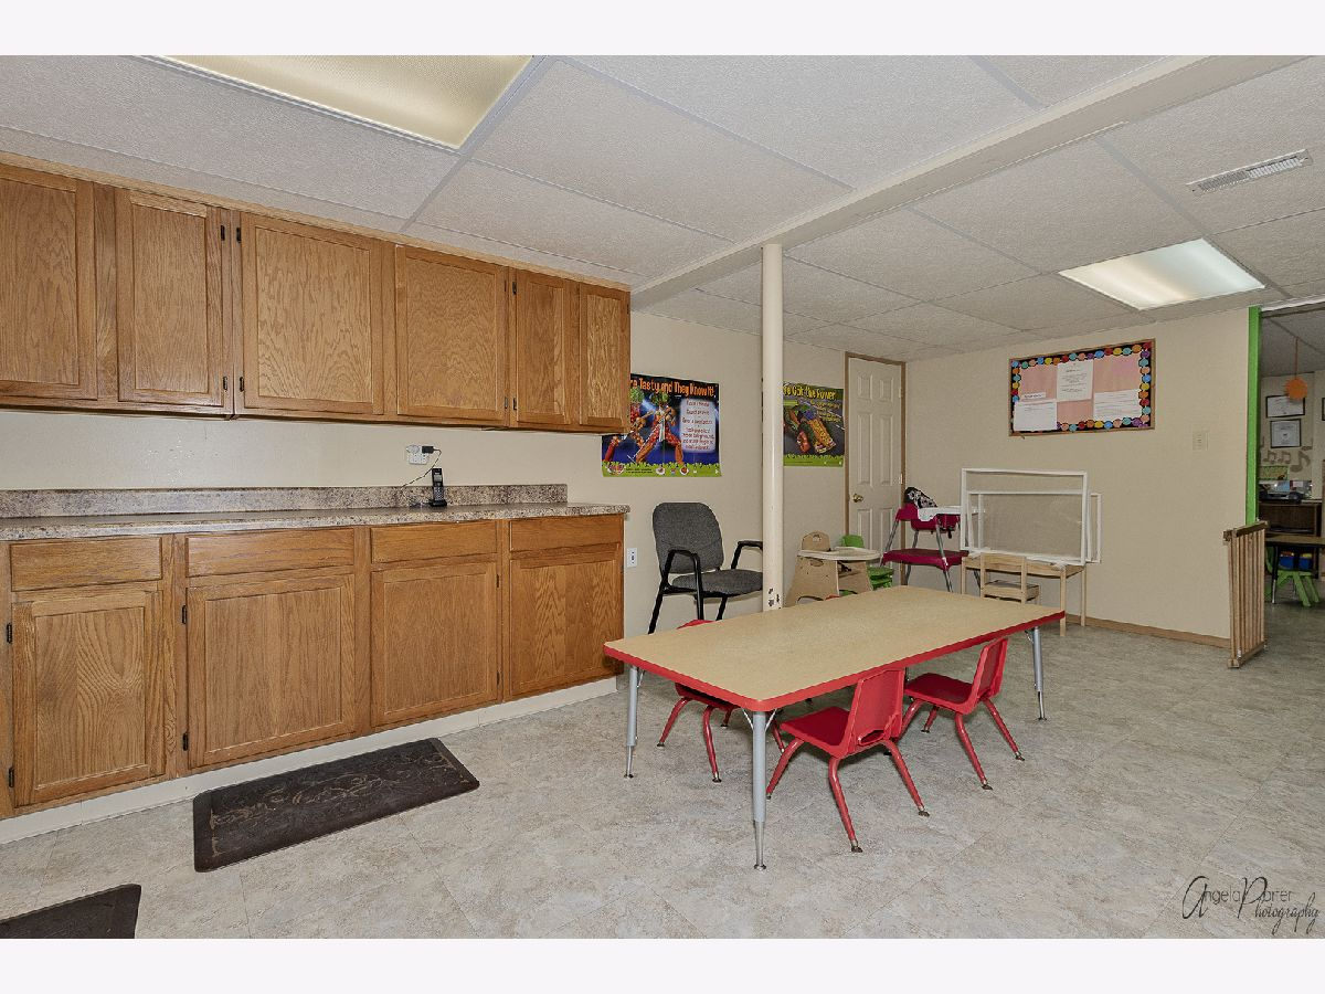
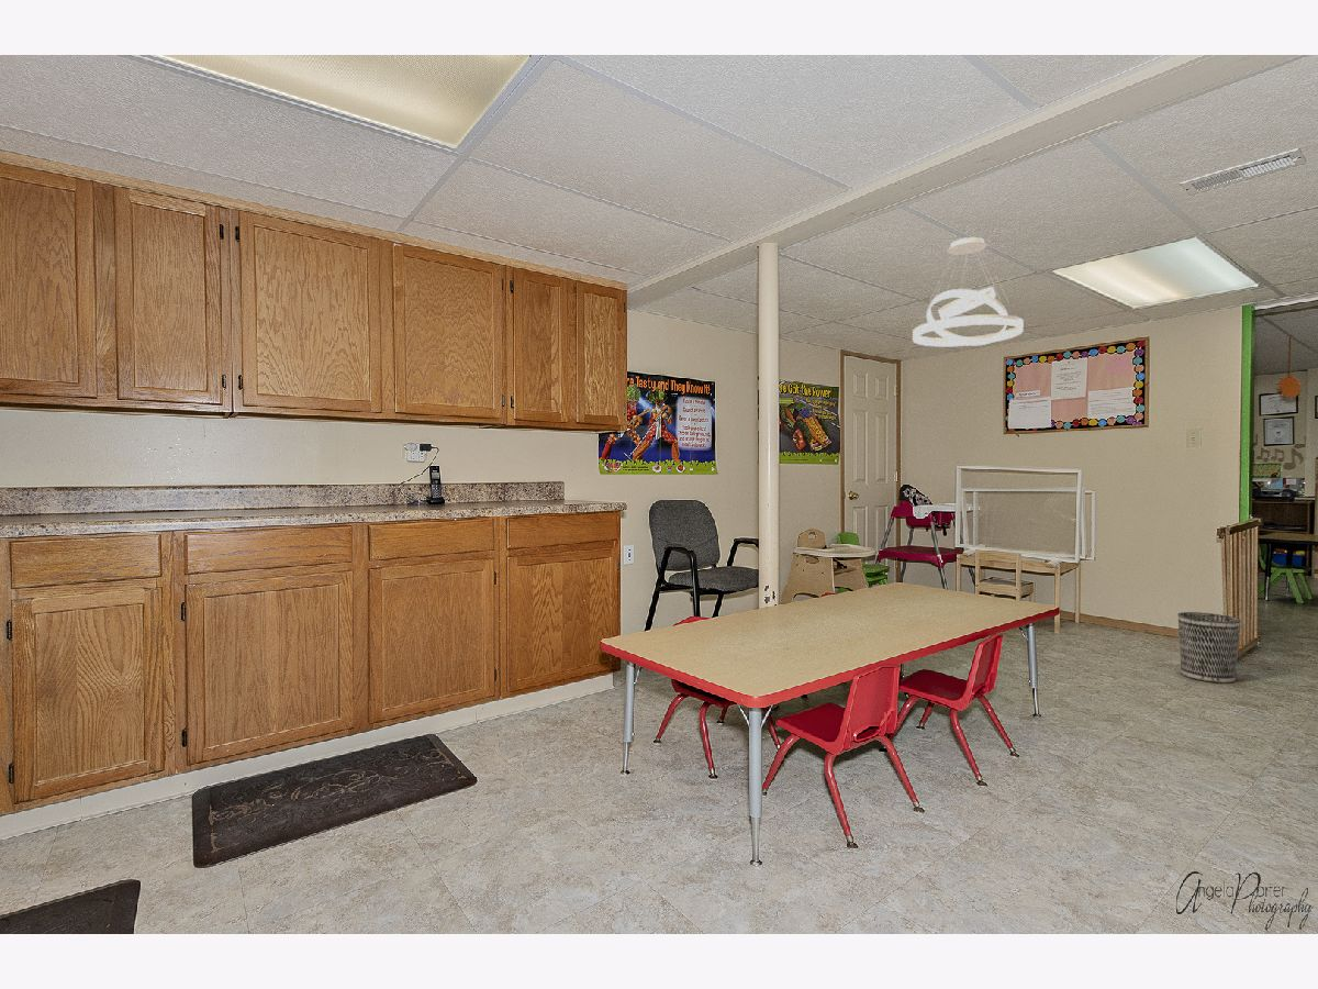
+ pendant light (967, 291)
+ wastebasket (1207, 646)
